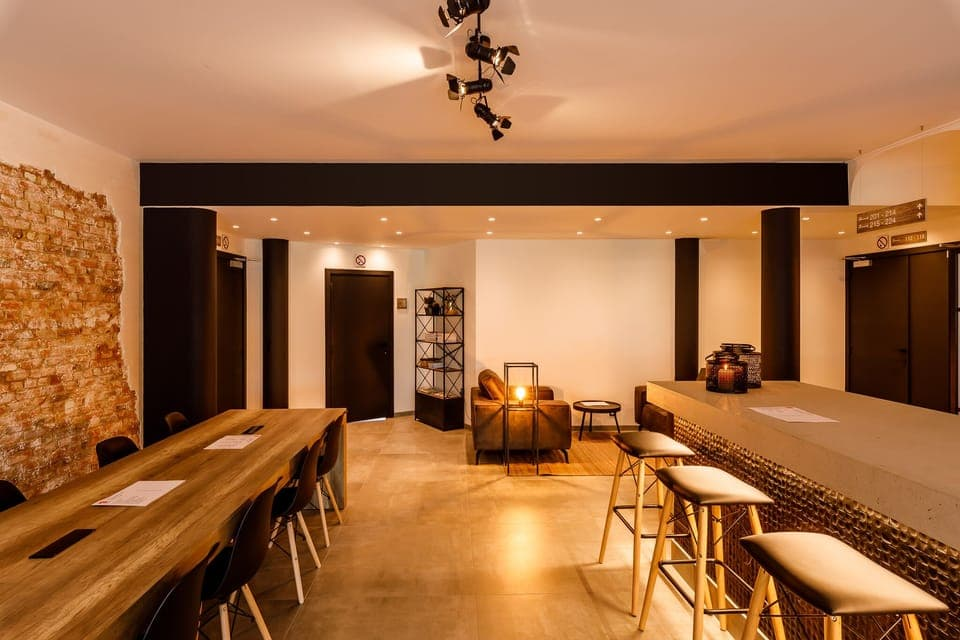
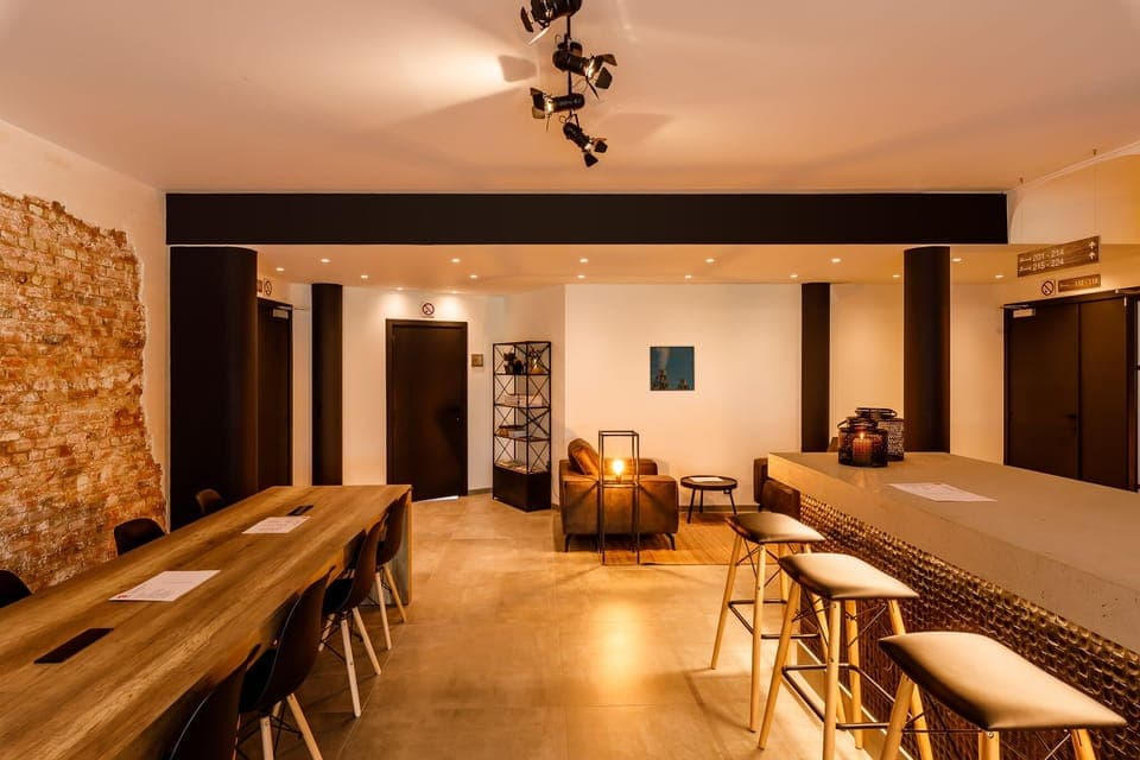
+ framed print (672, 368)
